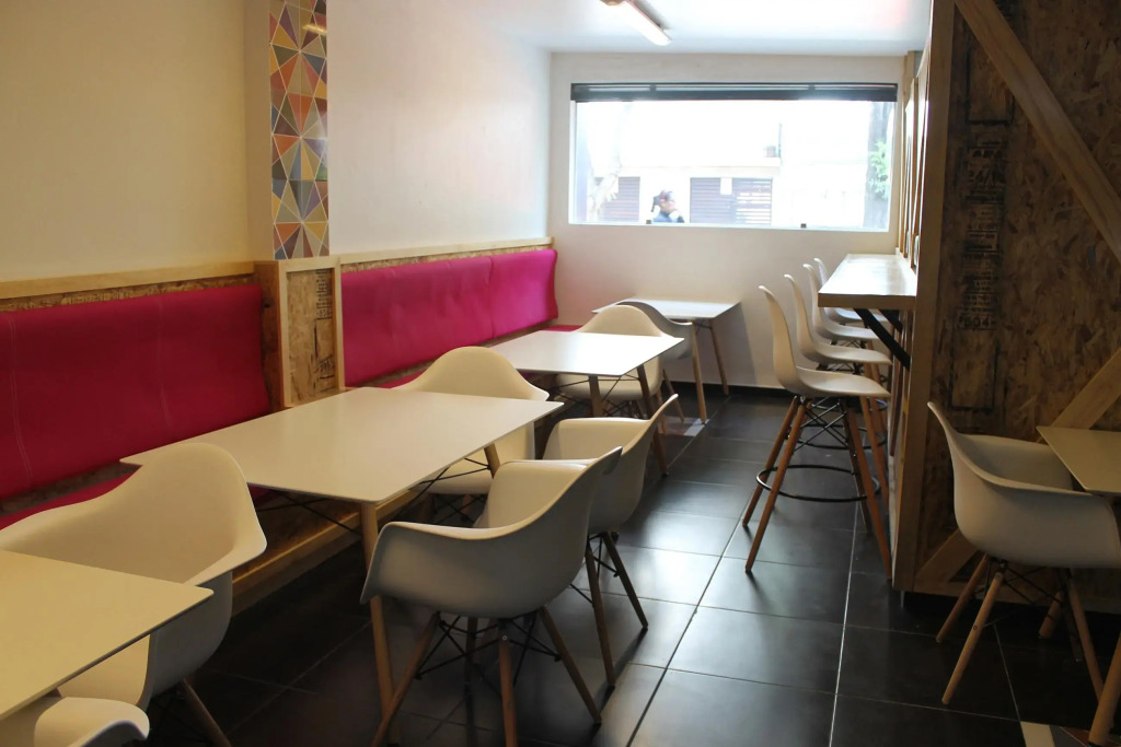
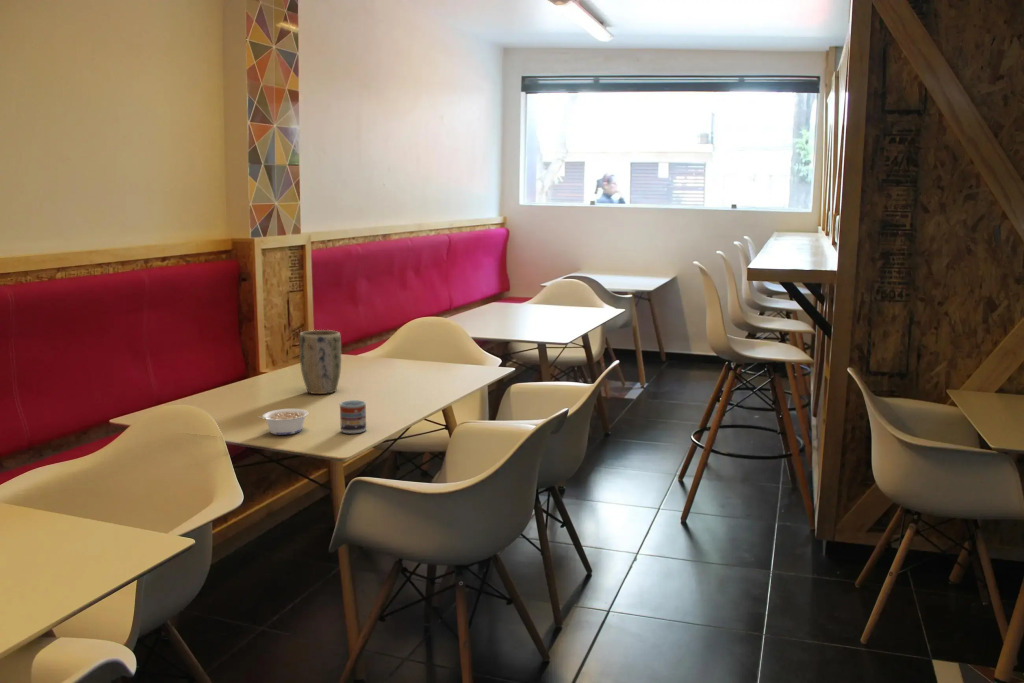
+ plant pot (320, 362)
+ cup (355, 415)
+ legume (285, 421)
